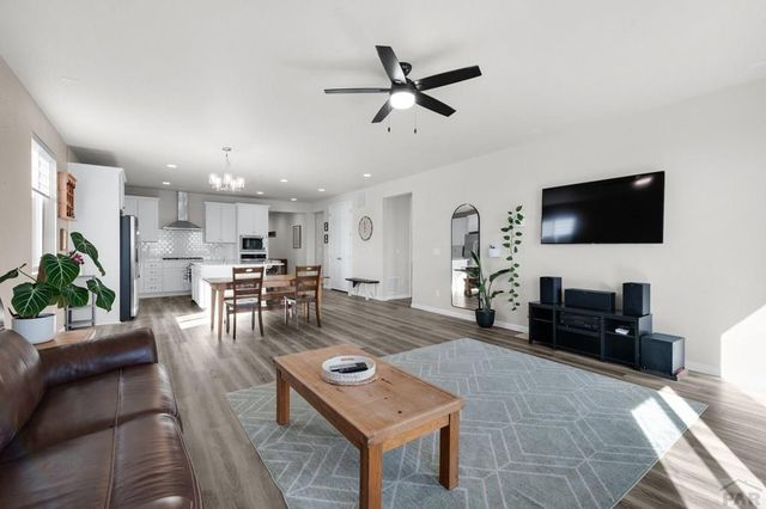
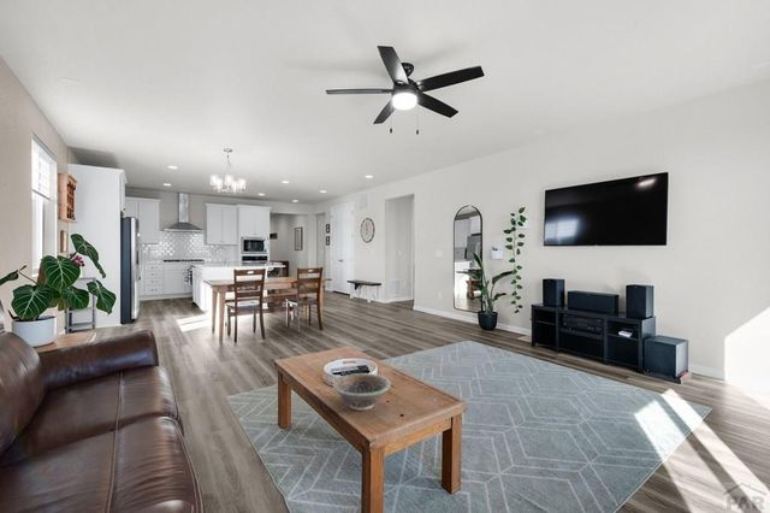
+ decorative bowl (361, 394)
